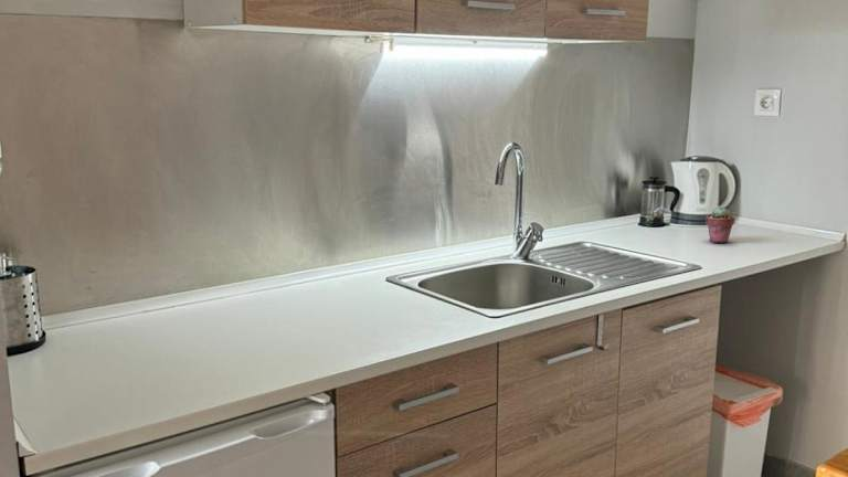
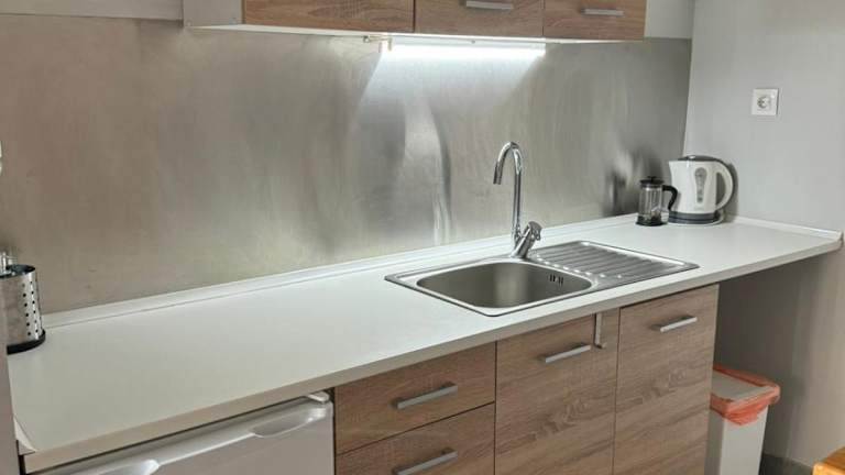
- potted succulent (719, 223)
